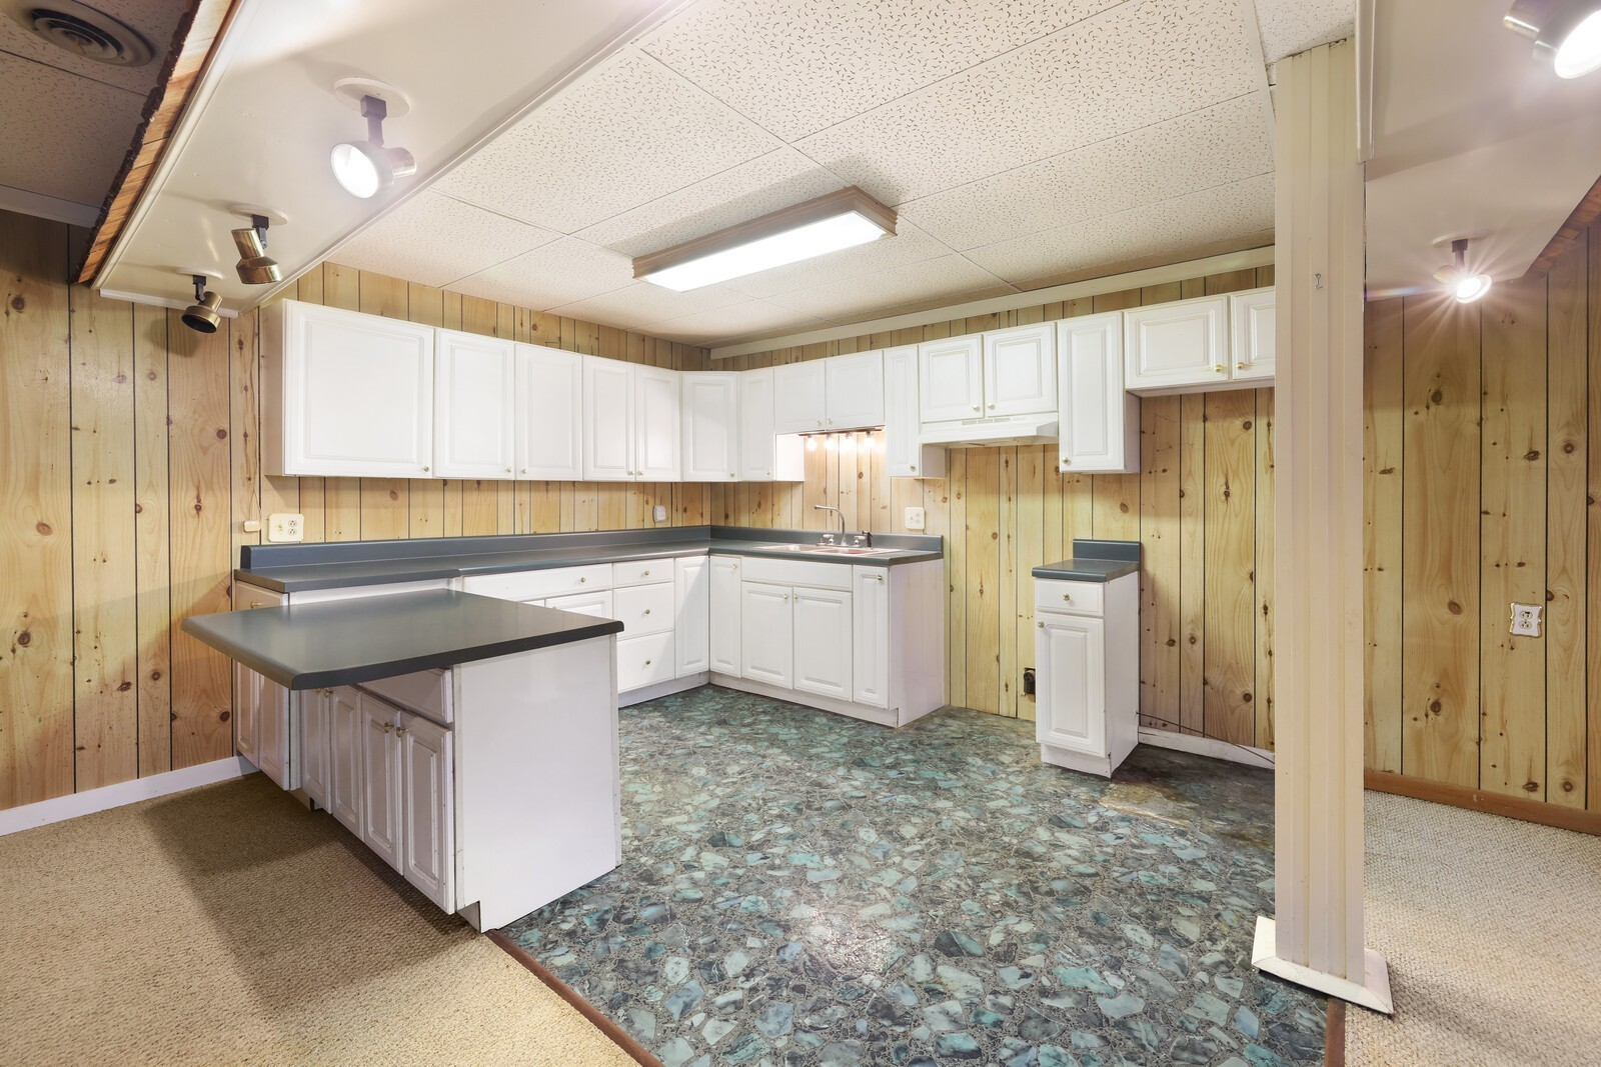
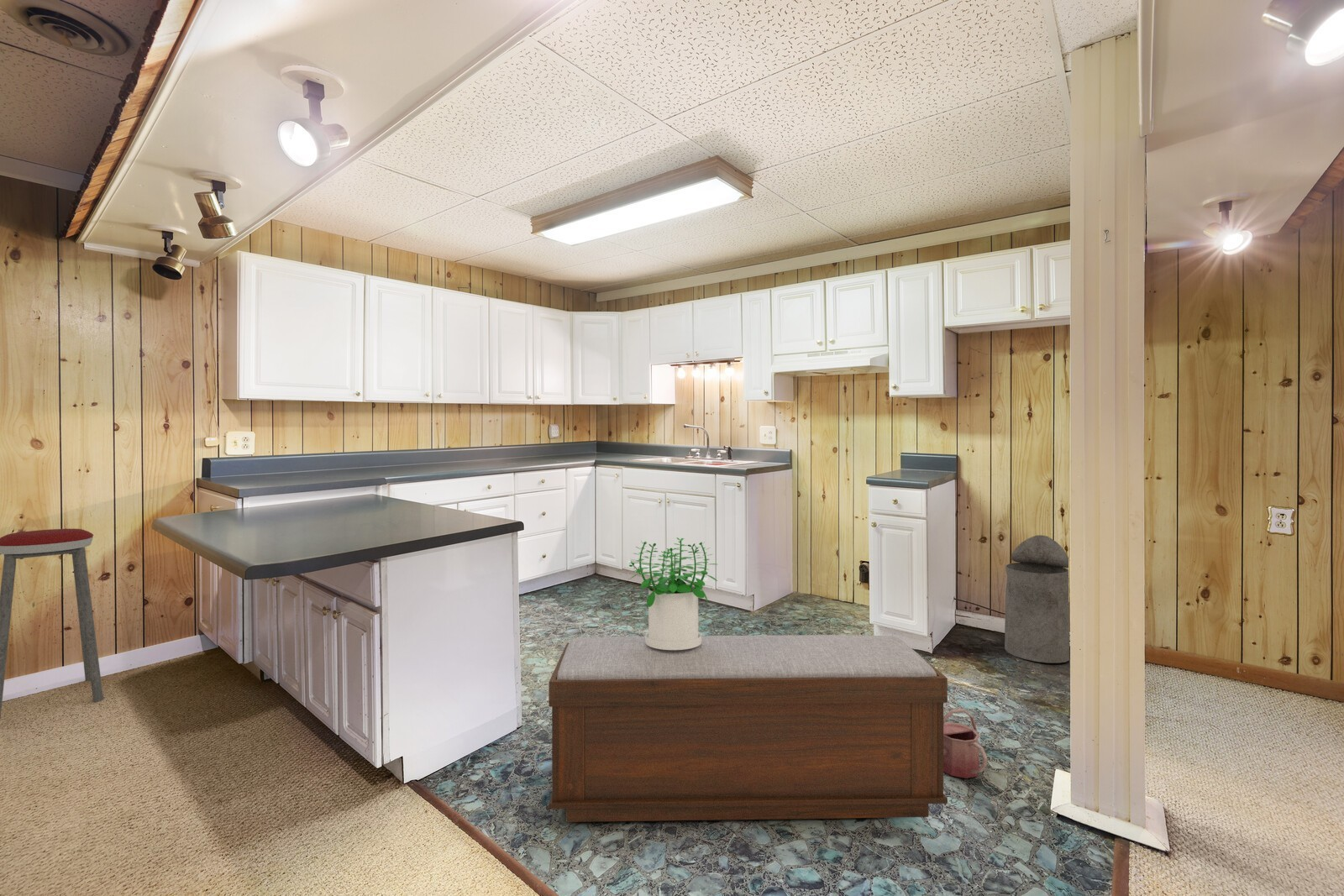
+ potted plant (675, 593)
+ bench (741, 718)
+ watering can (952, 735)
+ trash can (1036, 595)
+ music stool (78, 615)
